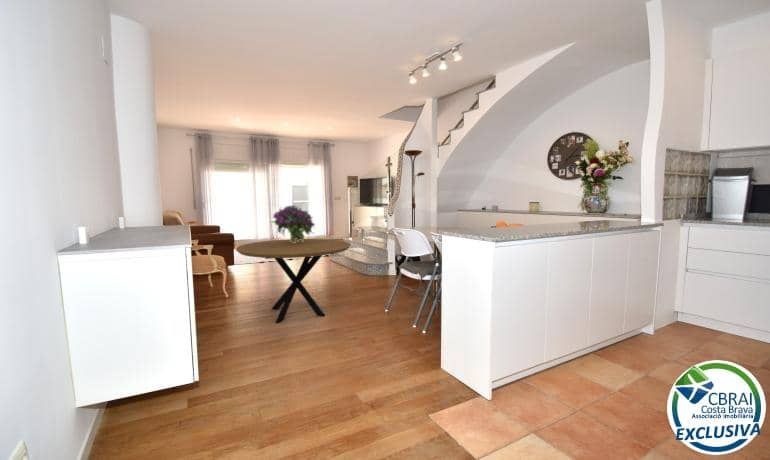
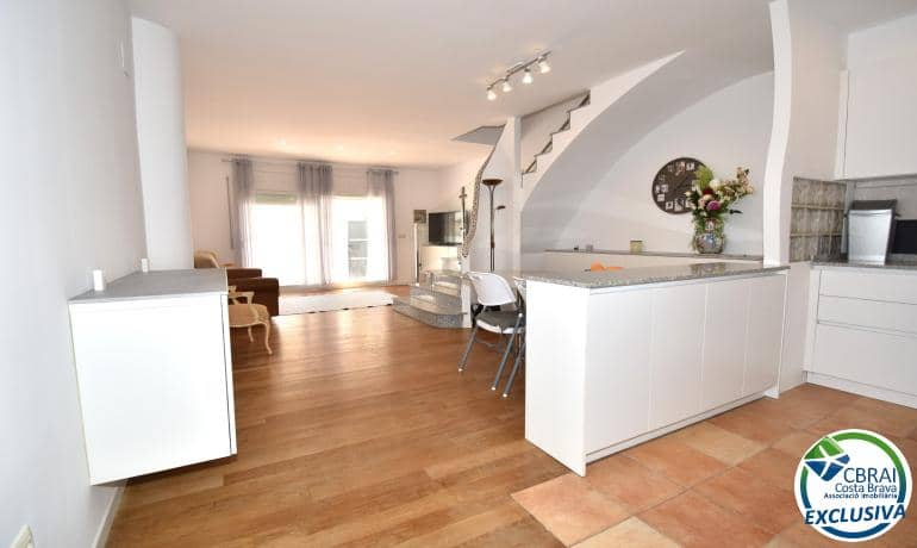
- dining table (296, 279)
- bouquet (293, 224)
